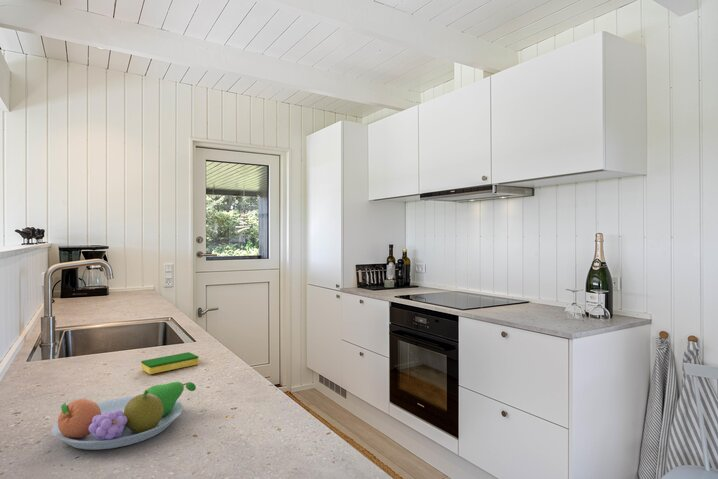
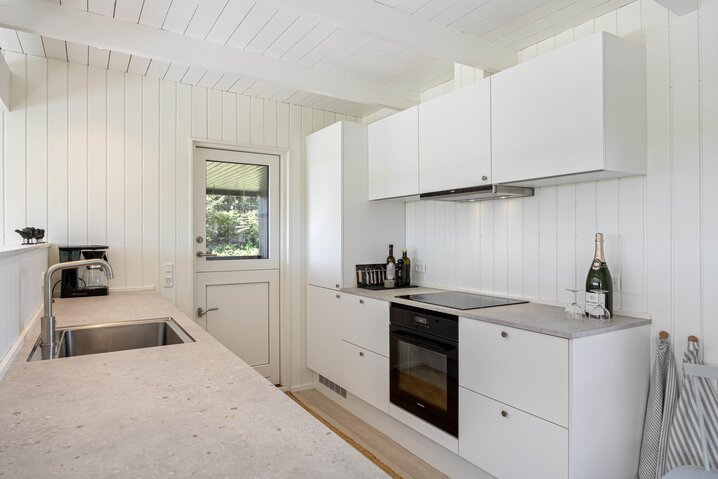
- fruit bowl (126, 404)
- dish sponge (170, 362)
